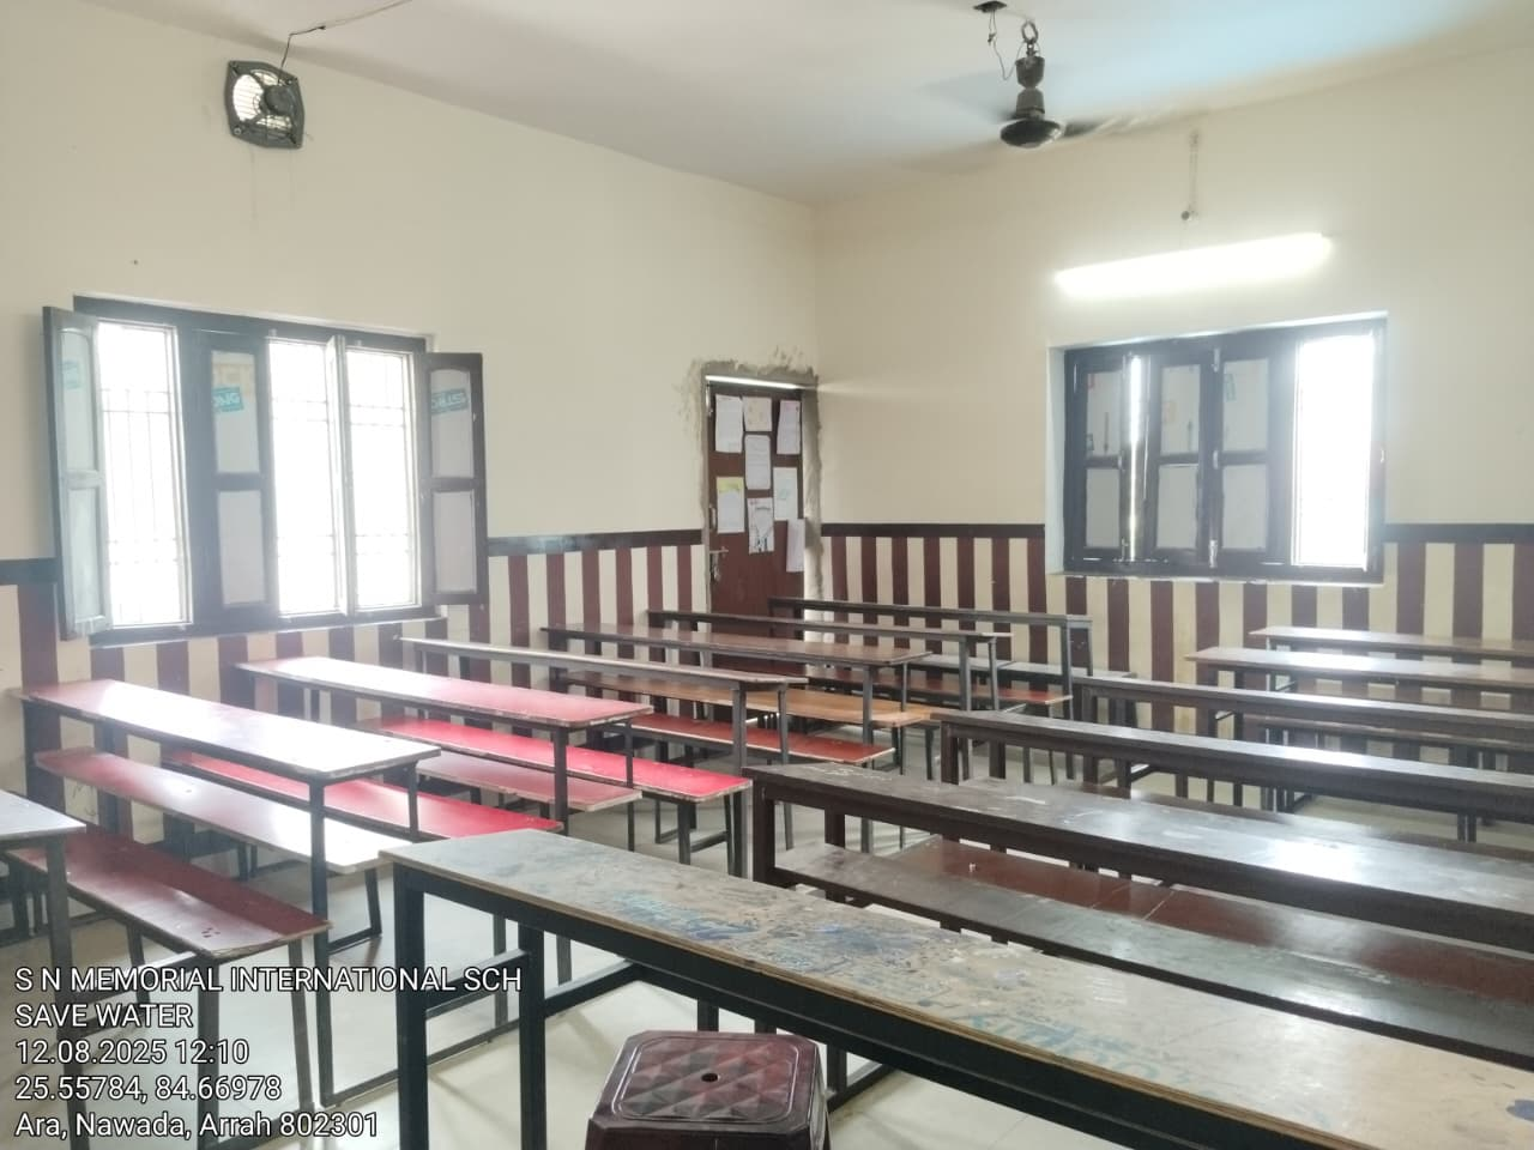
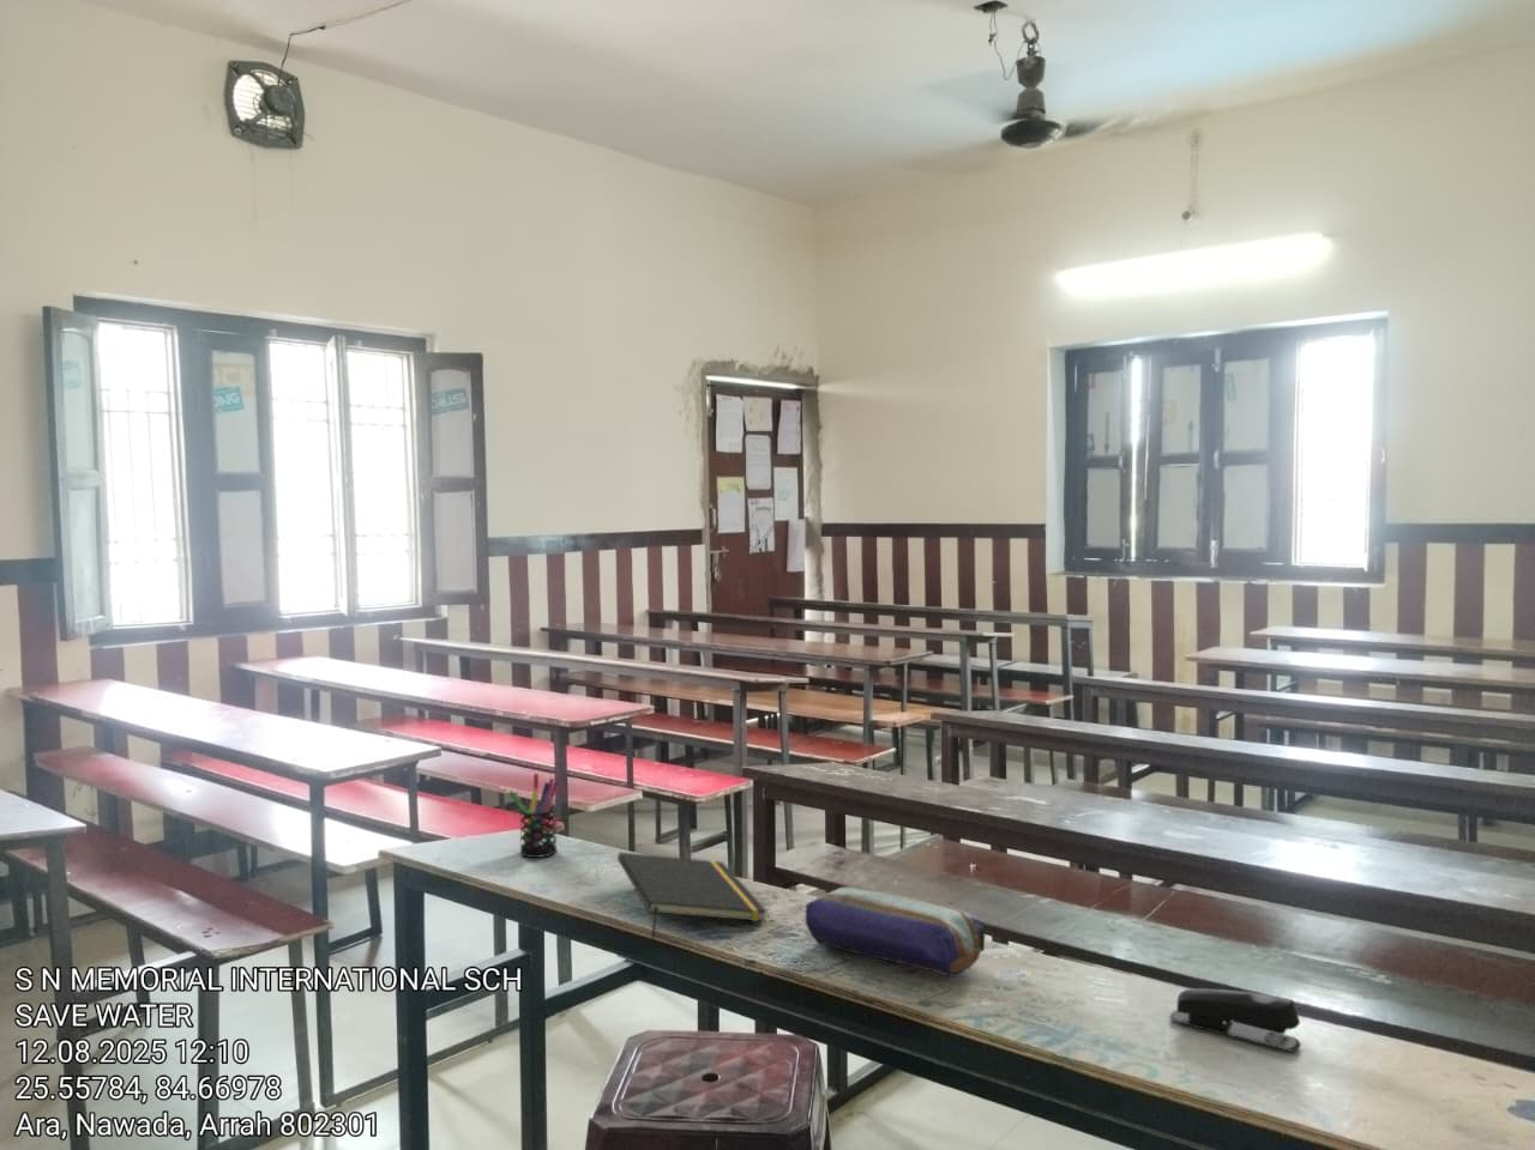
+ pen holder (533, 813)
+ stapler (1233, 1010)
+ notepad (689, 884)
+ pencil case (892, 929)
